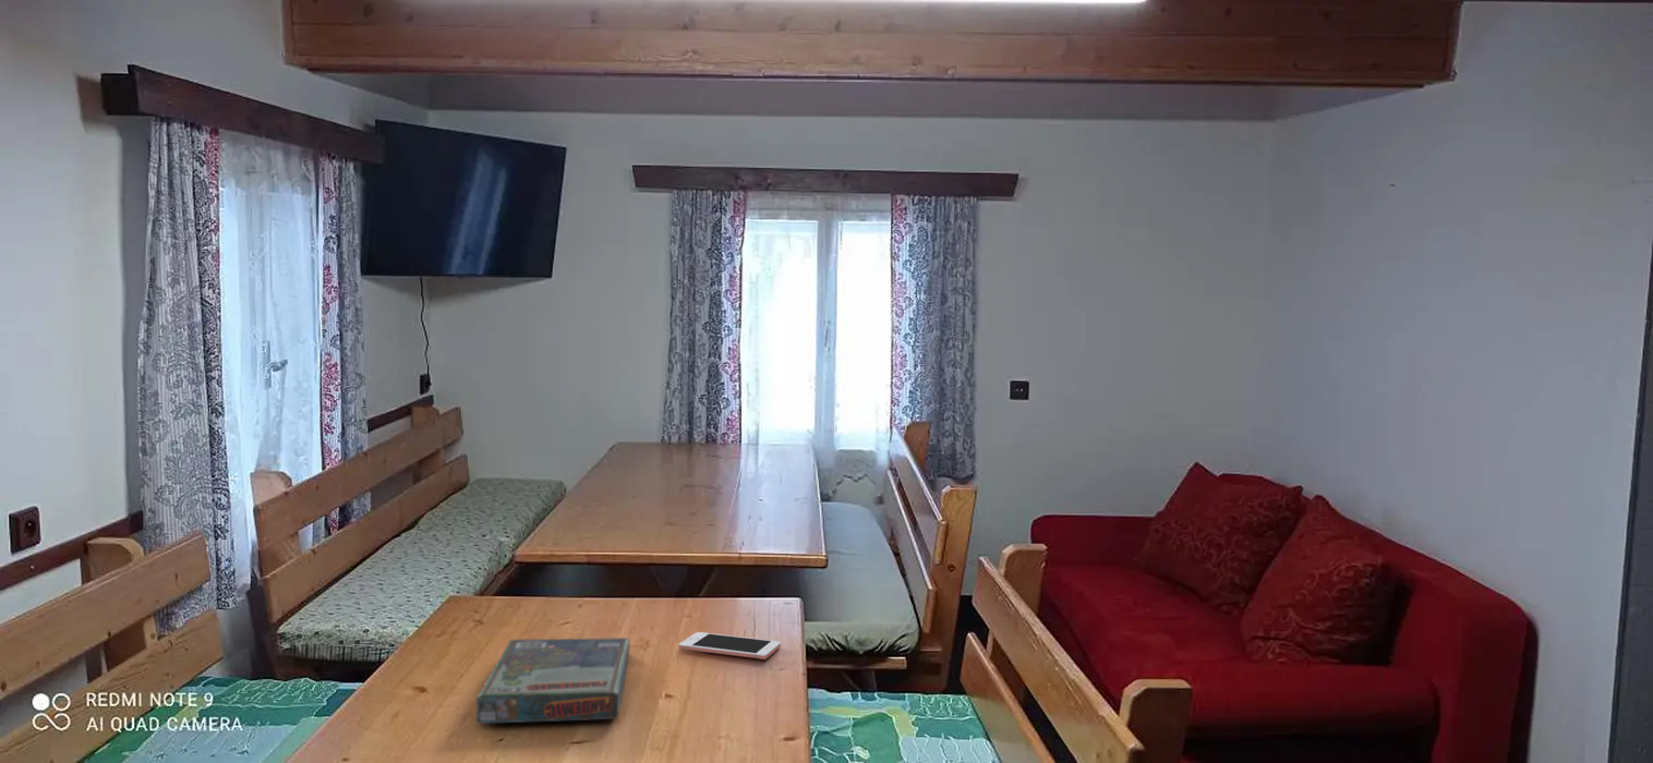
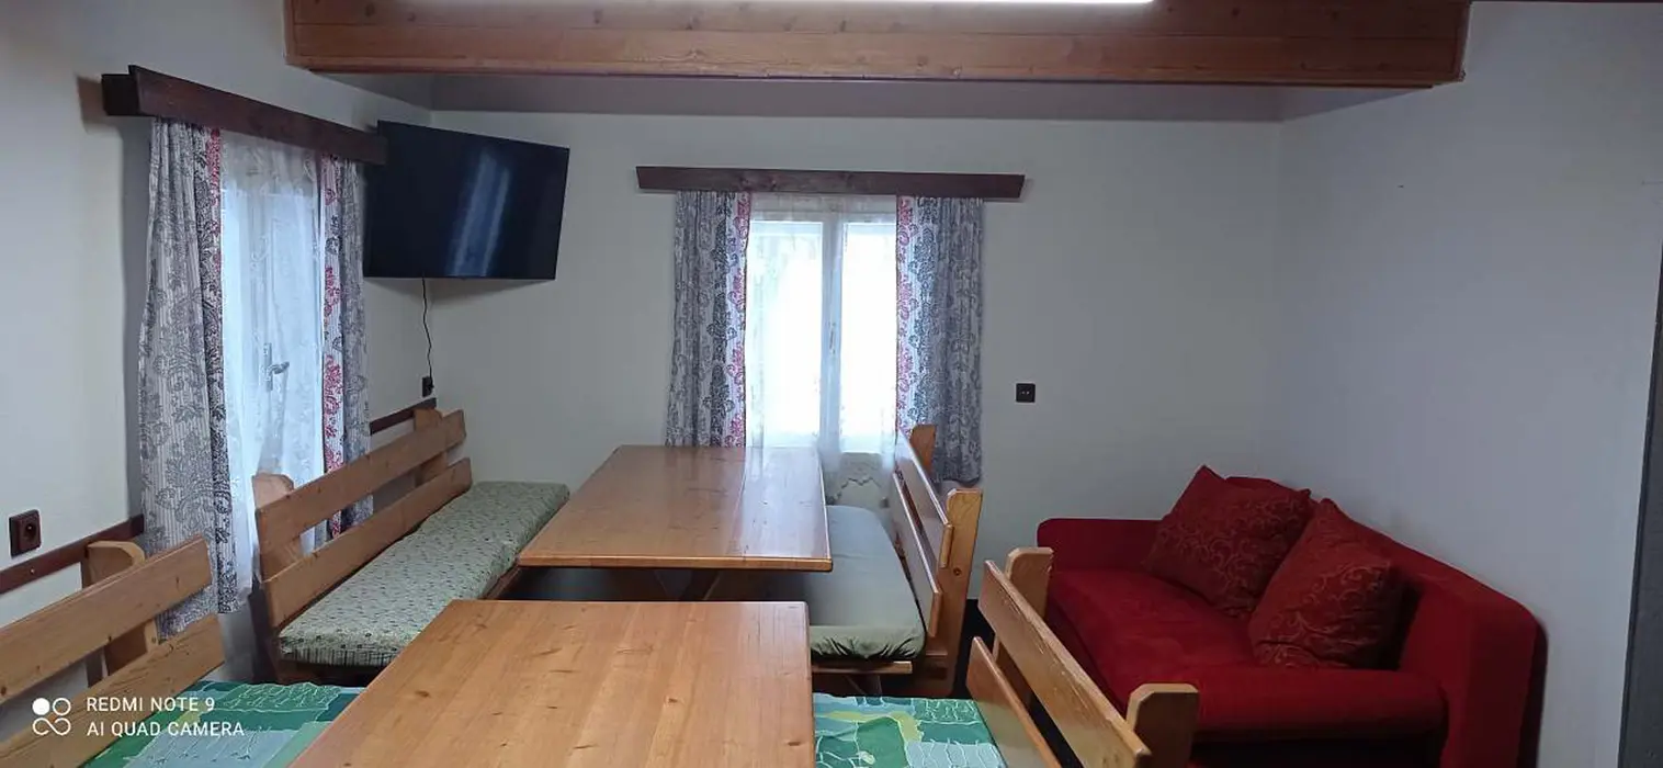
- cell phone (729, 645)
- board game (559, 676)
